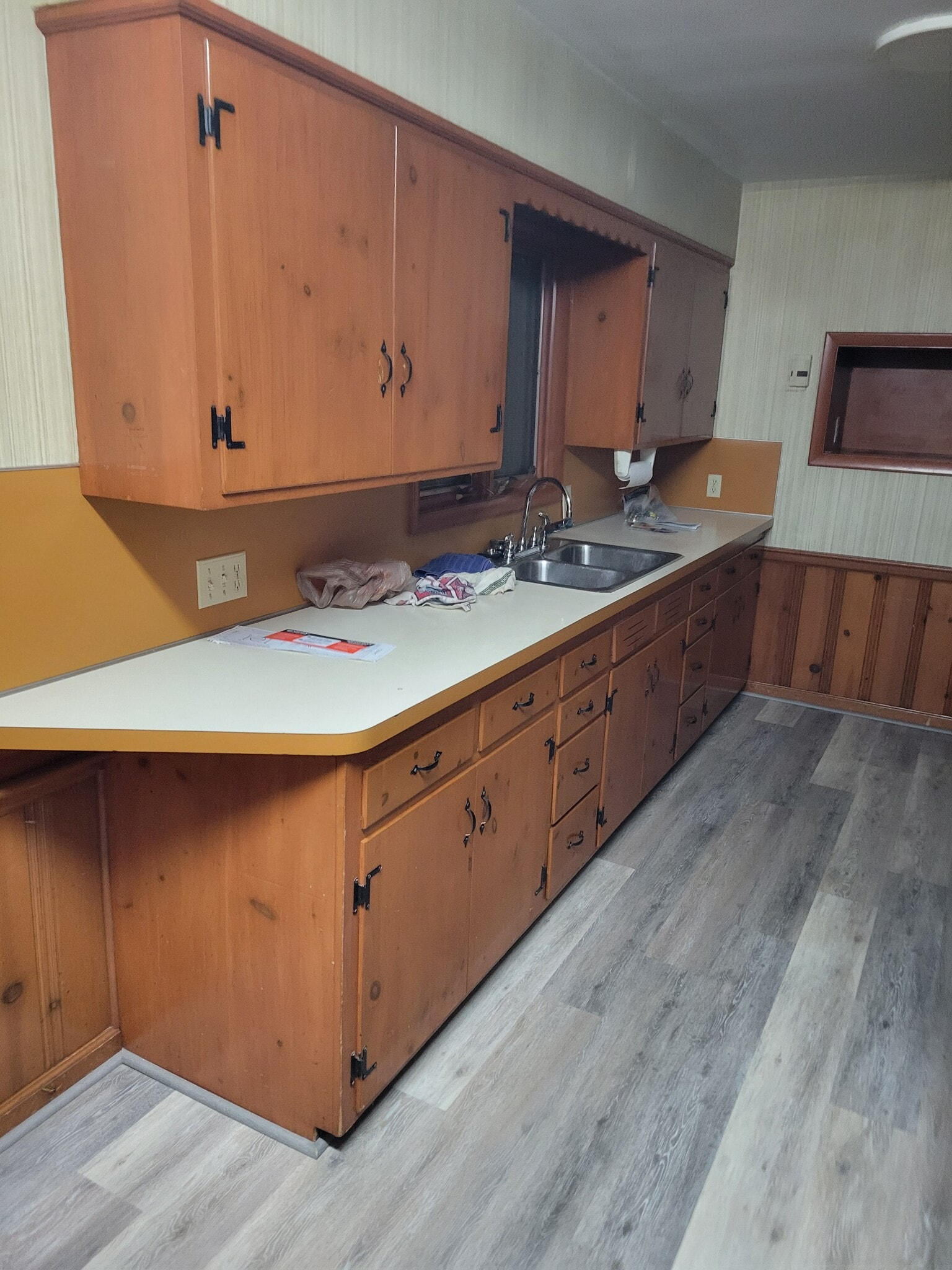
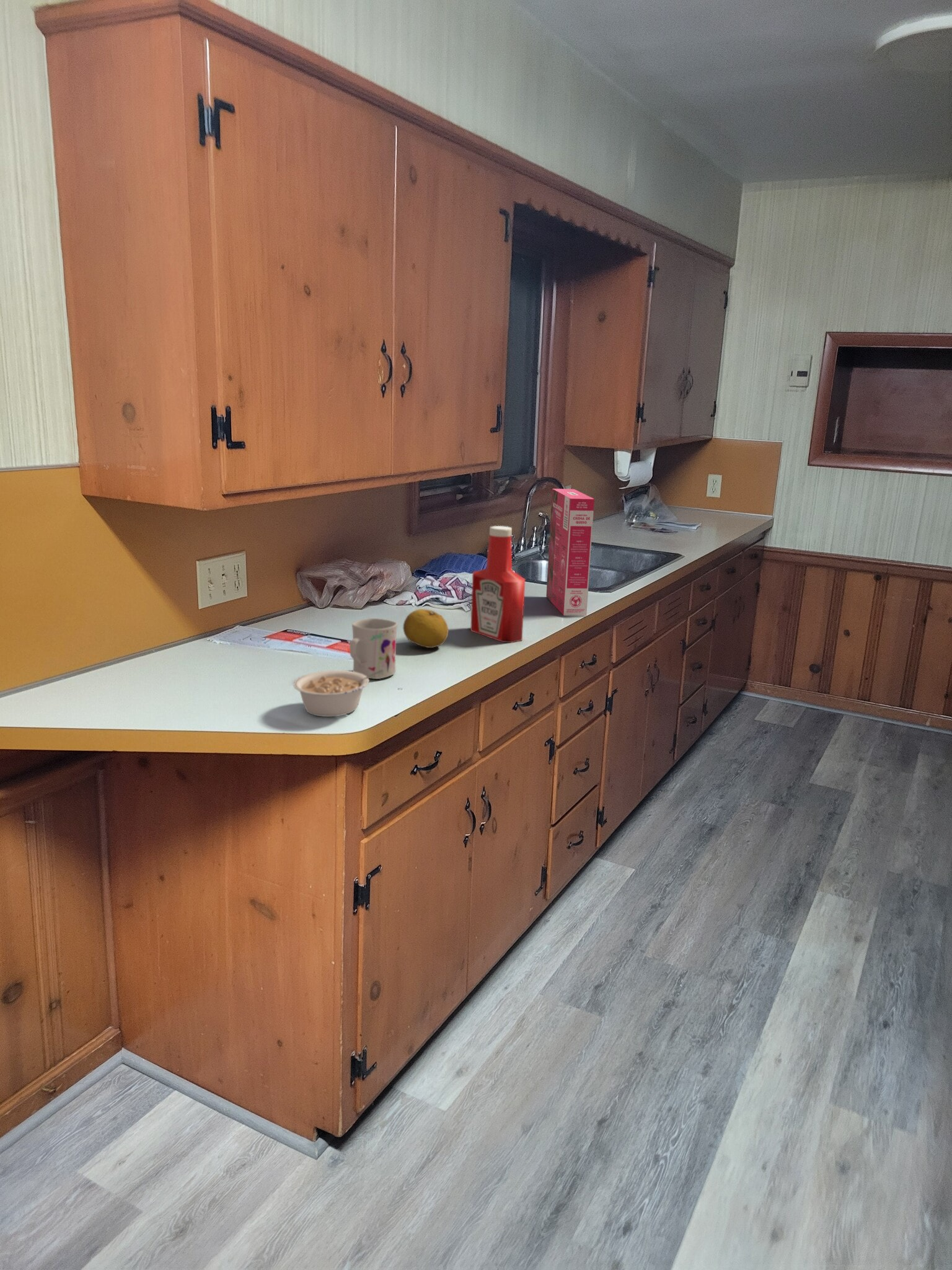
+ soap bottle (498, 582)
+ fruit (426, 628)
+ legume (333, 691)
+ mug (369, 650)
+ cereal box (569, 550)
